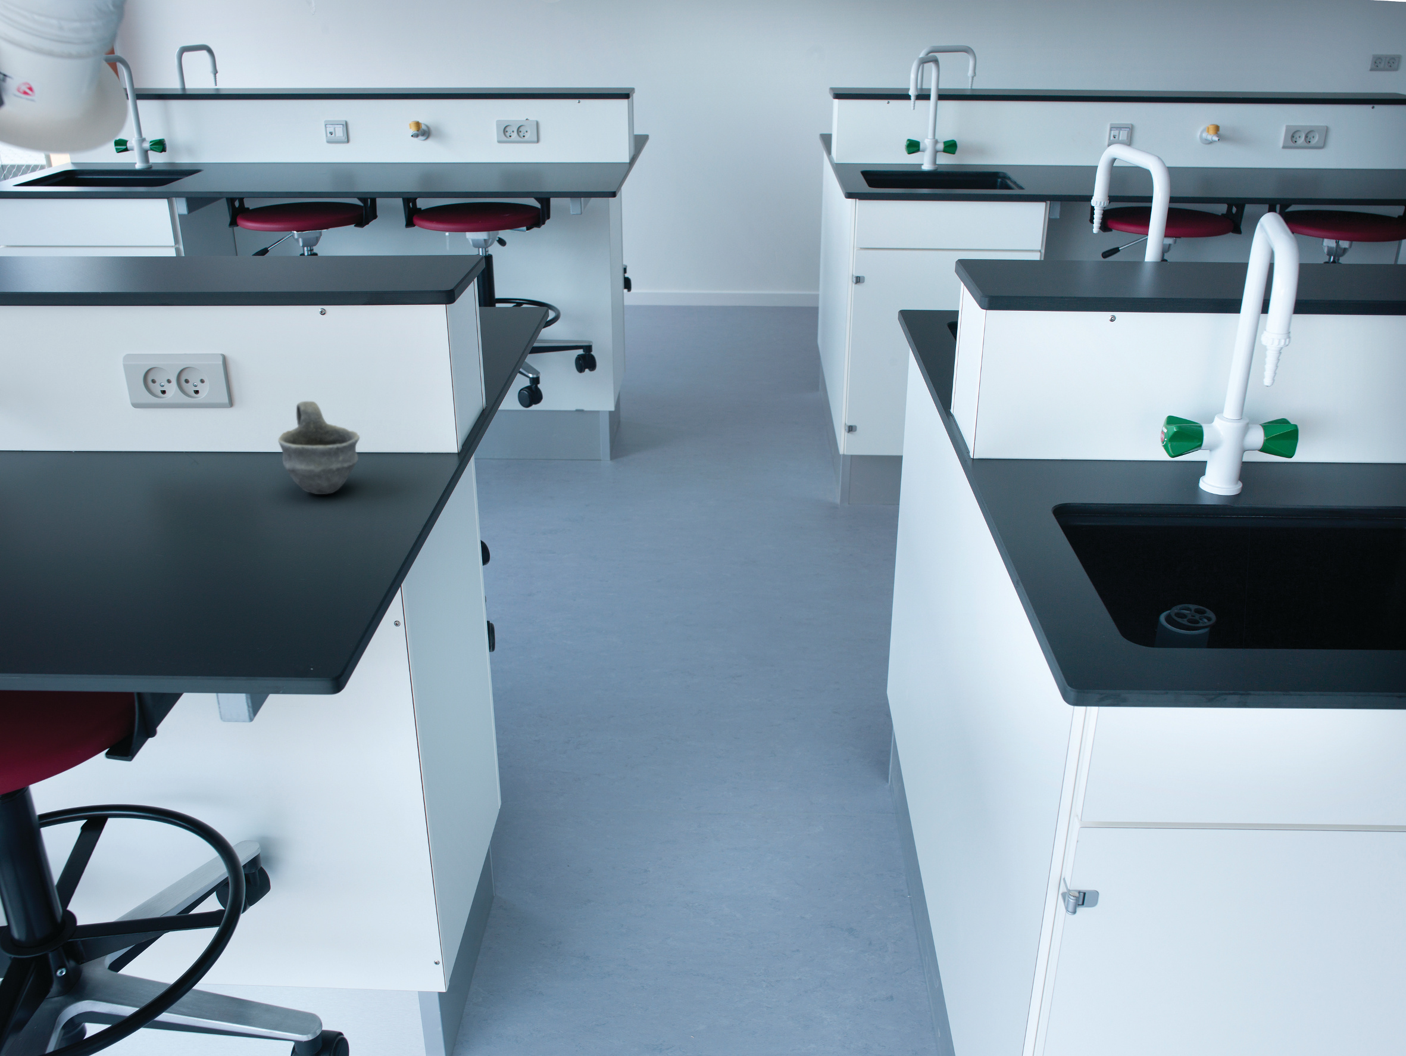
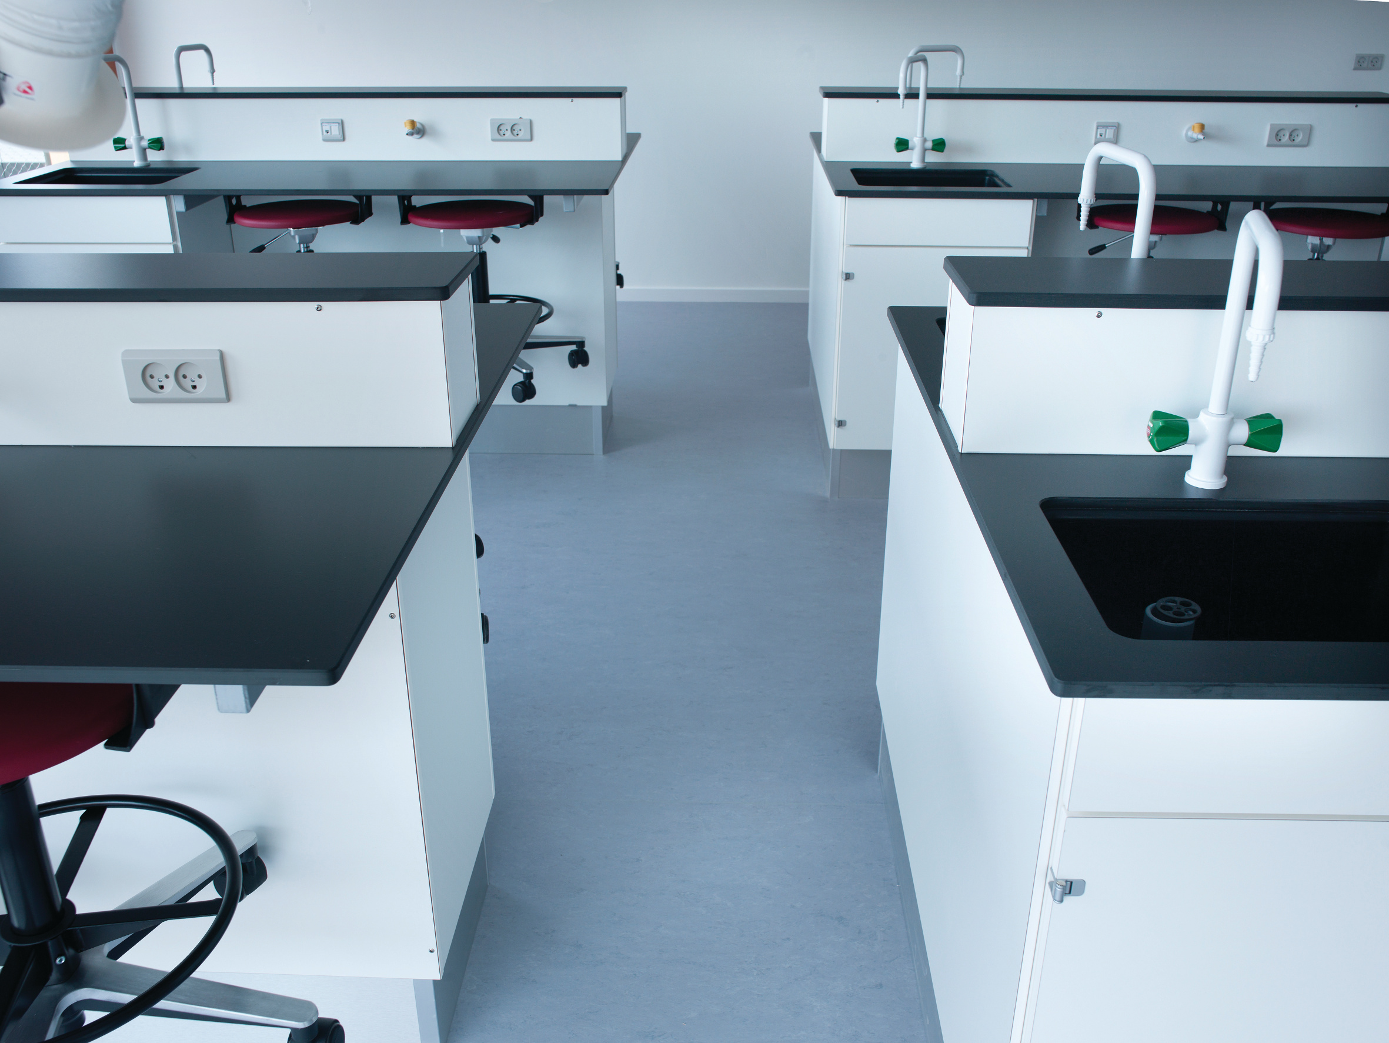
- cup (322, 449)
